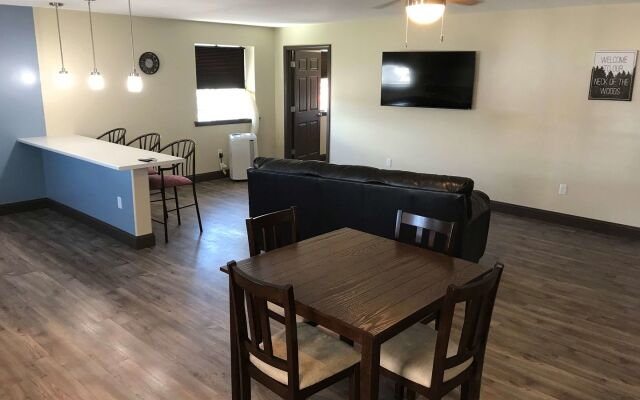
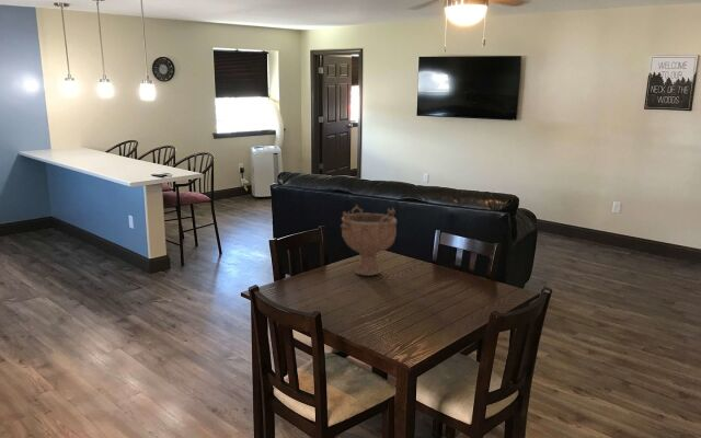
+ decorative bowl (369, 241)
